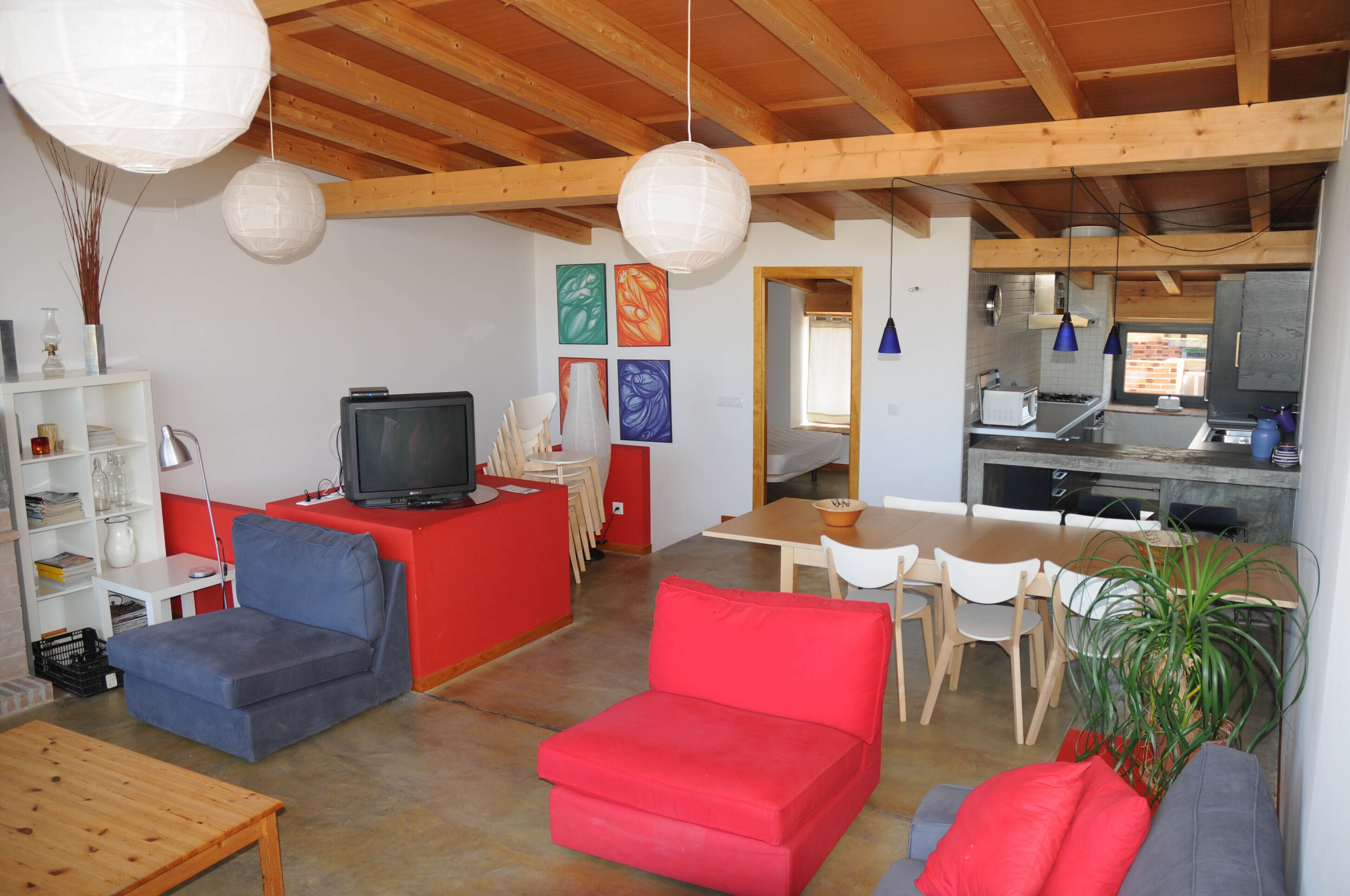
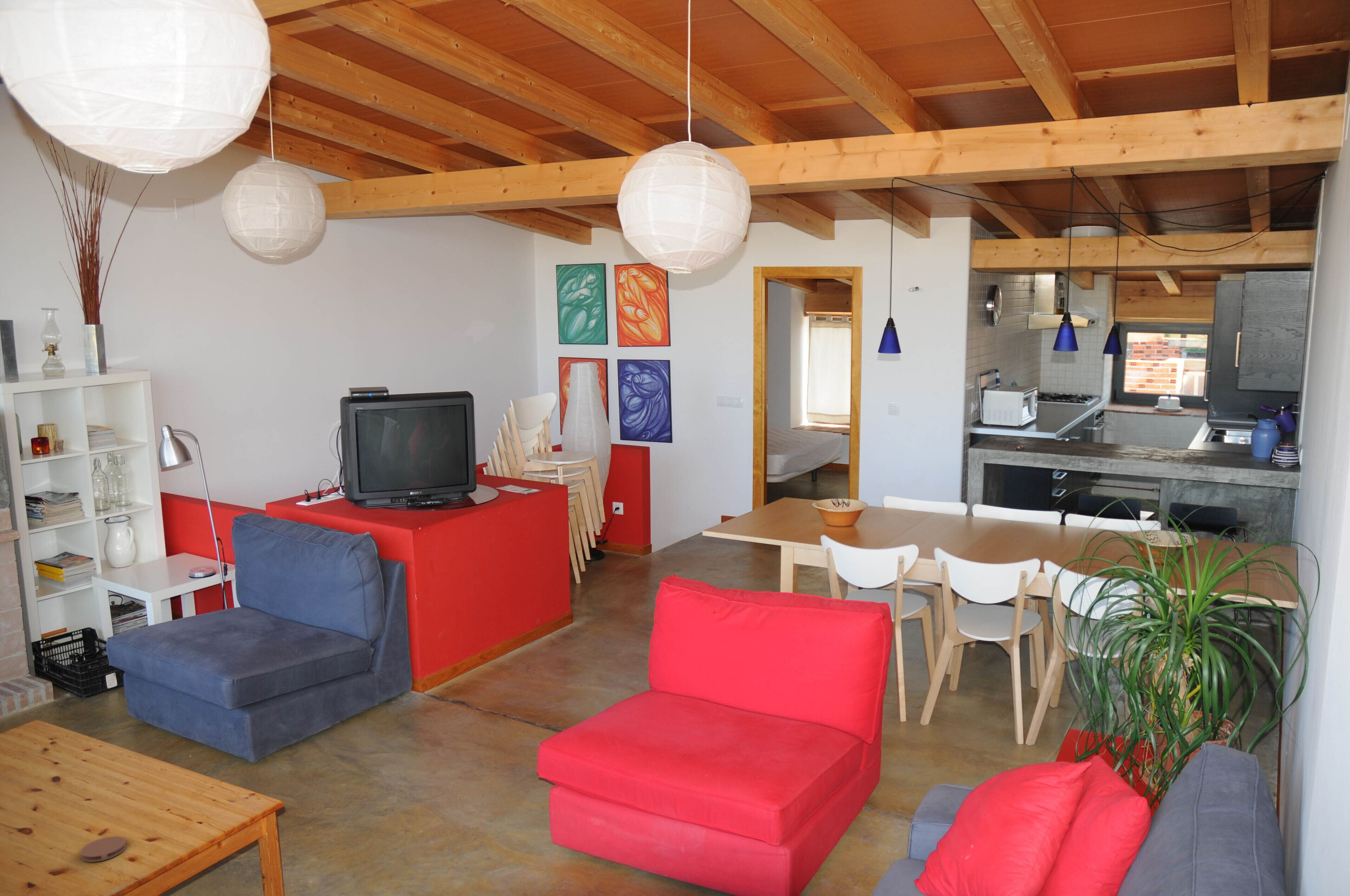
+ coaster (103, 849)
